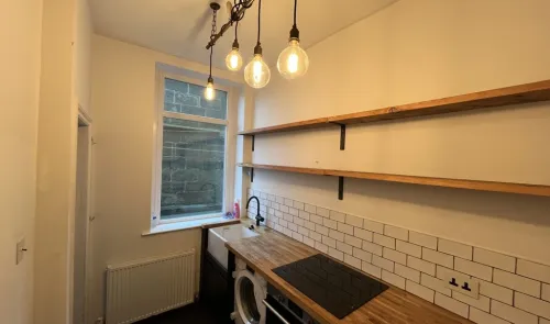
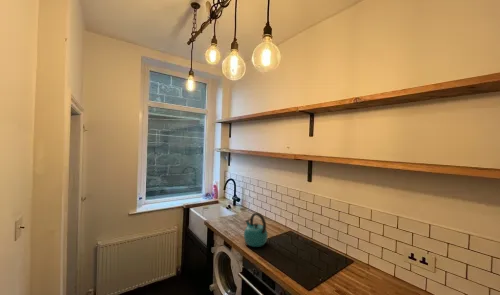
+ kettle (255, 227)
